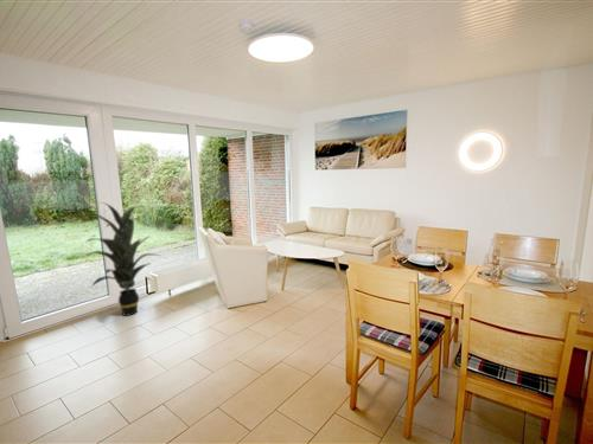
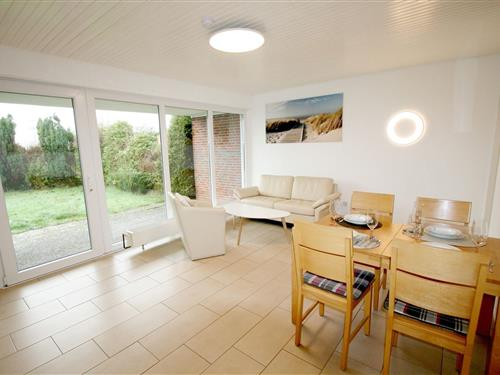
- indoor plant (119, 258)
